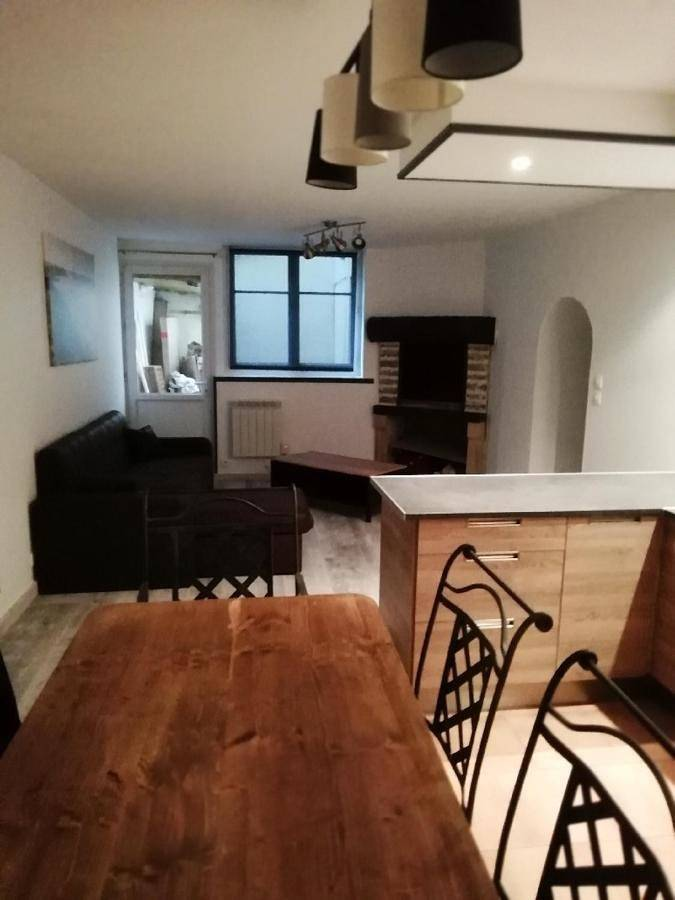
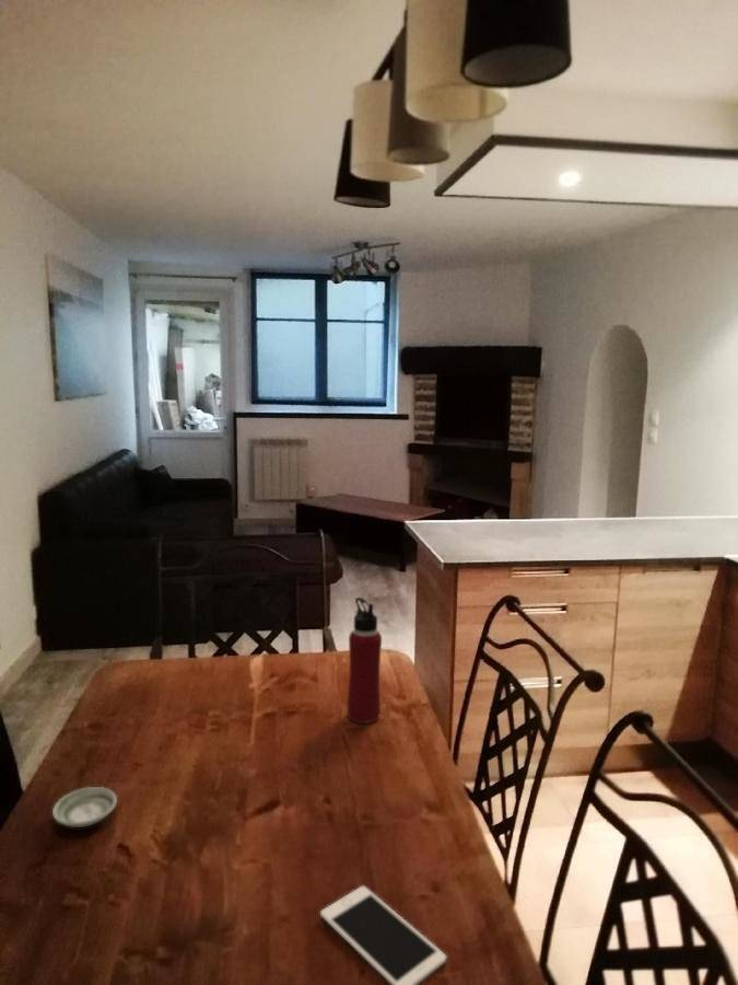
+ cell phone (380, 935)
+ water bottle (364, 659)
+ saucer (85, 810)
